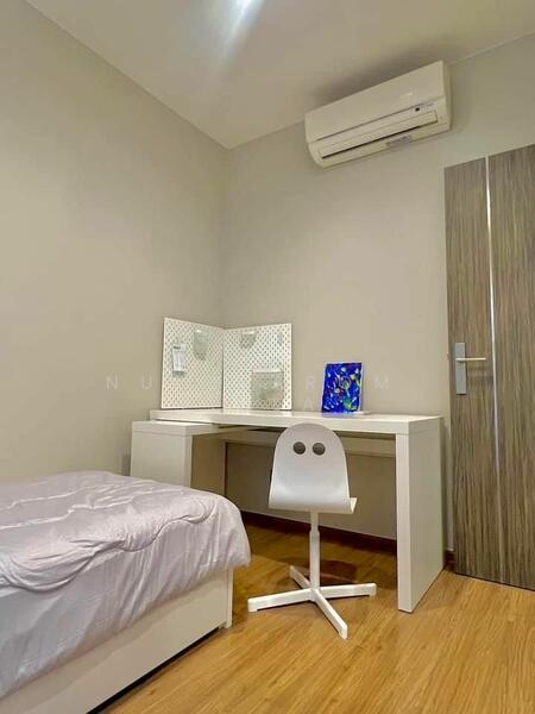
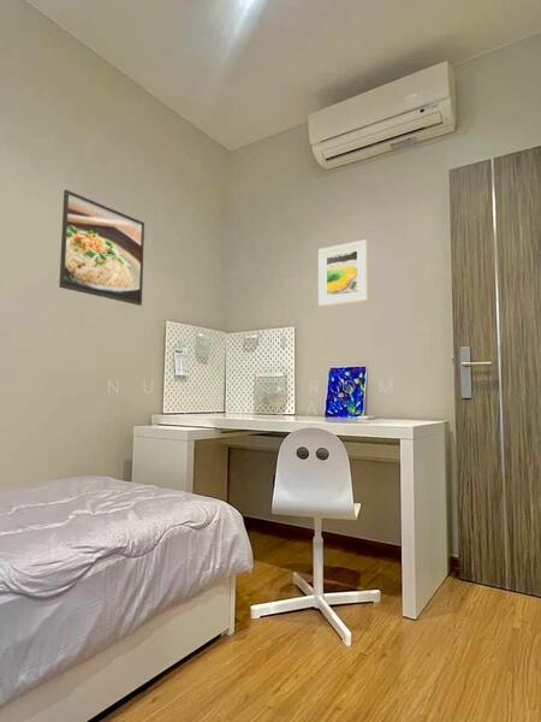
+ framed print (341, 273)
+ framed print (106, 251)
